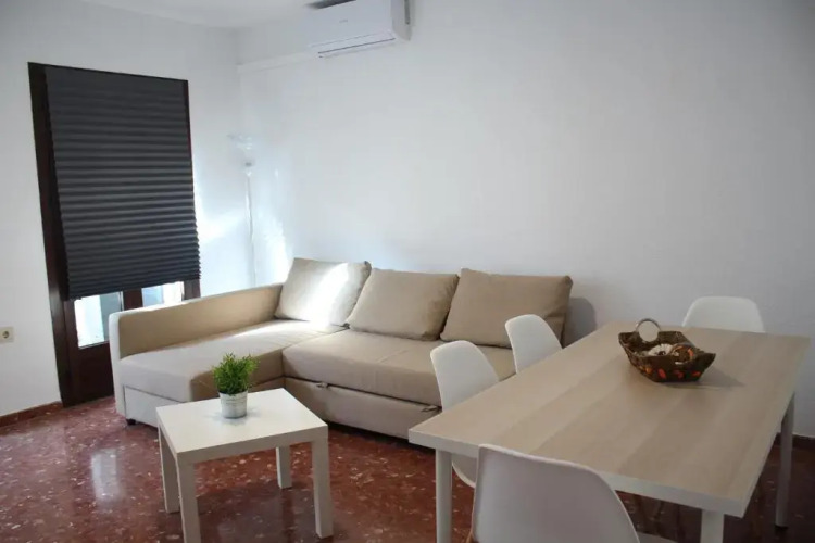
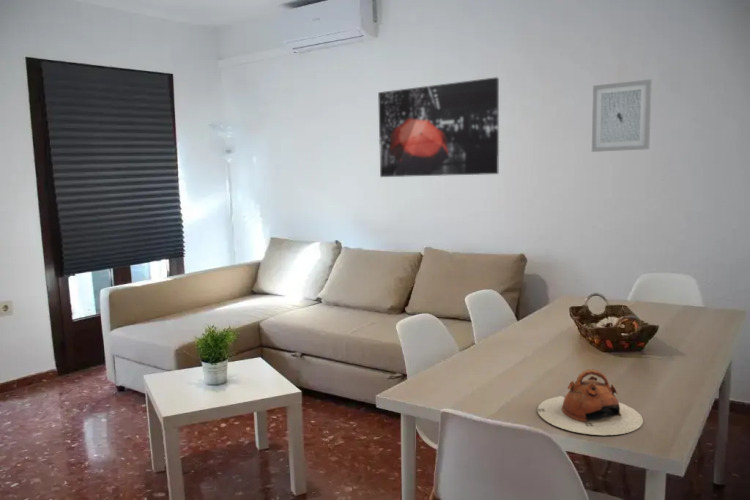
+ wall art (435, 131)
+ wall art (620, 116)
+ teapot (588, 392)
